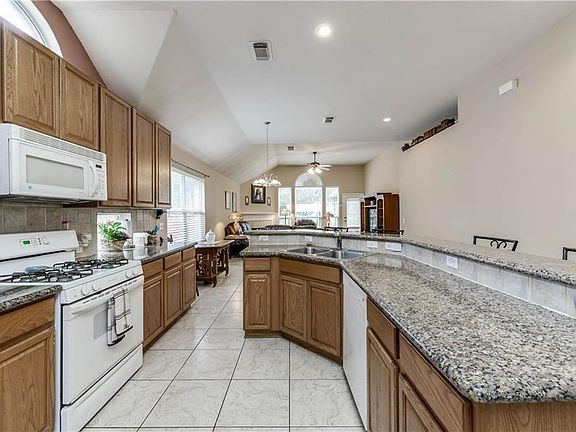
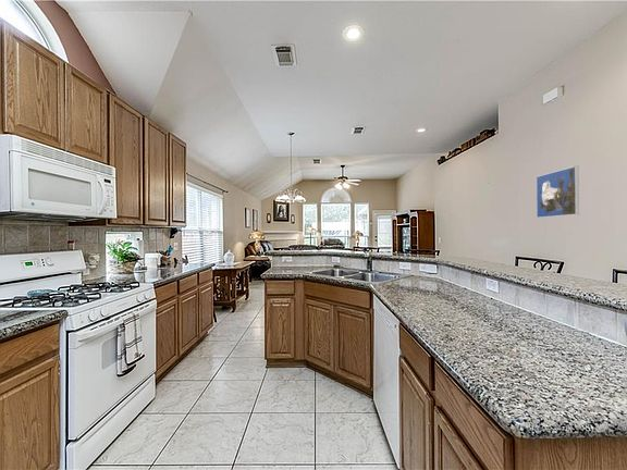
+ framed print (555, 194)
